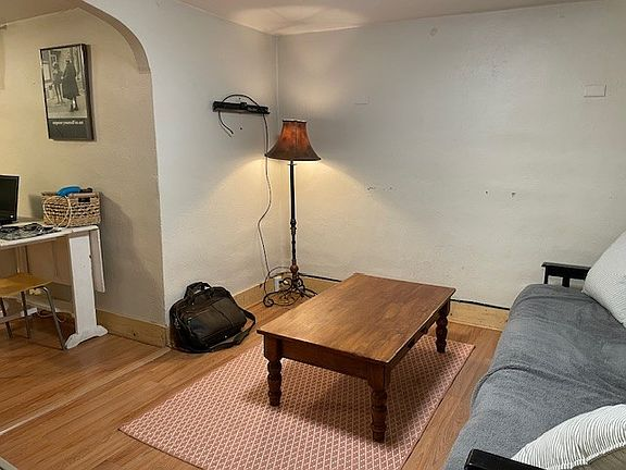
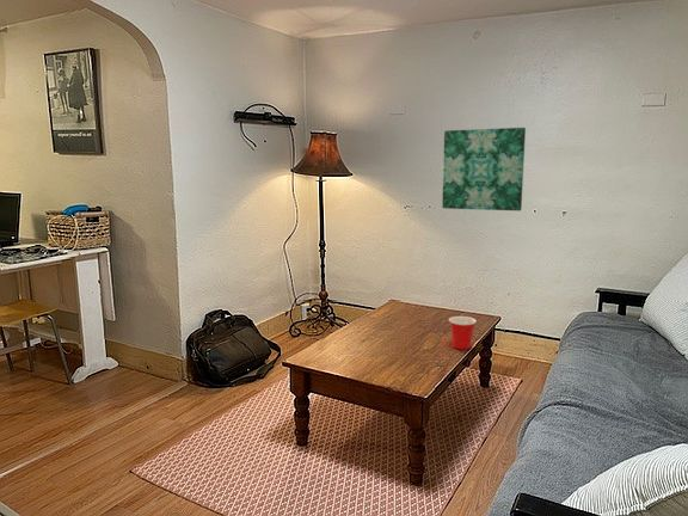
+ cup (461, 333)
+ wall art (481, 170)
